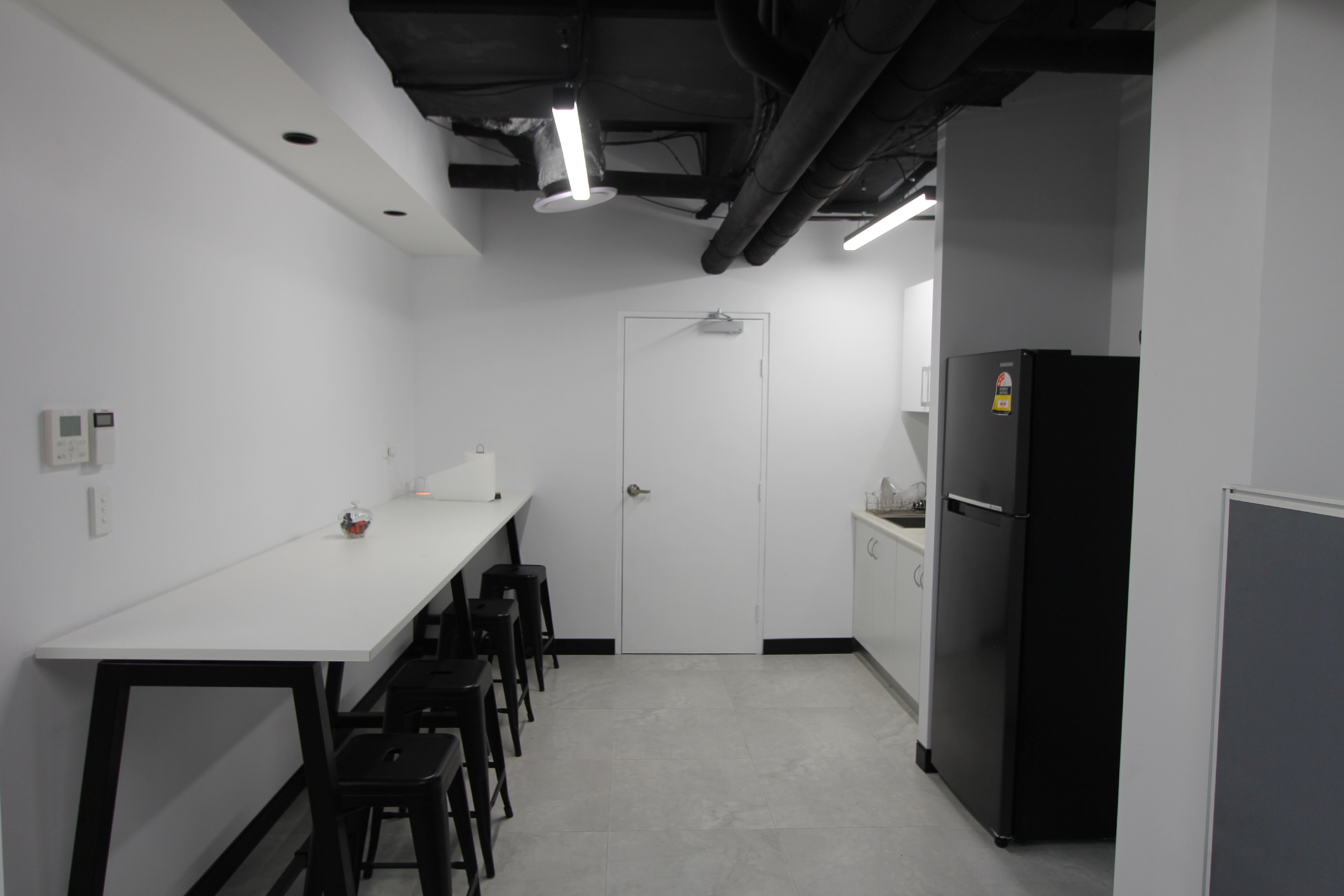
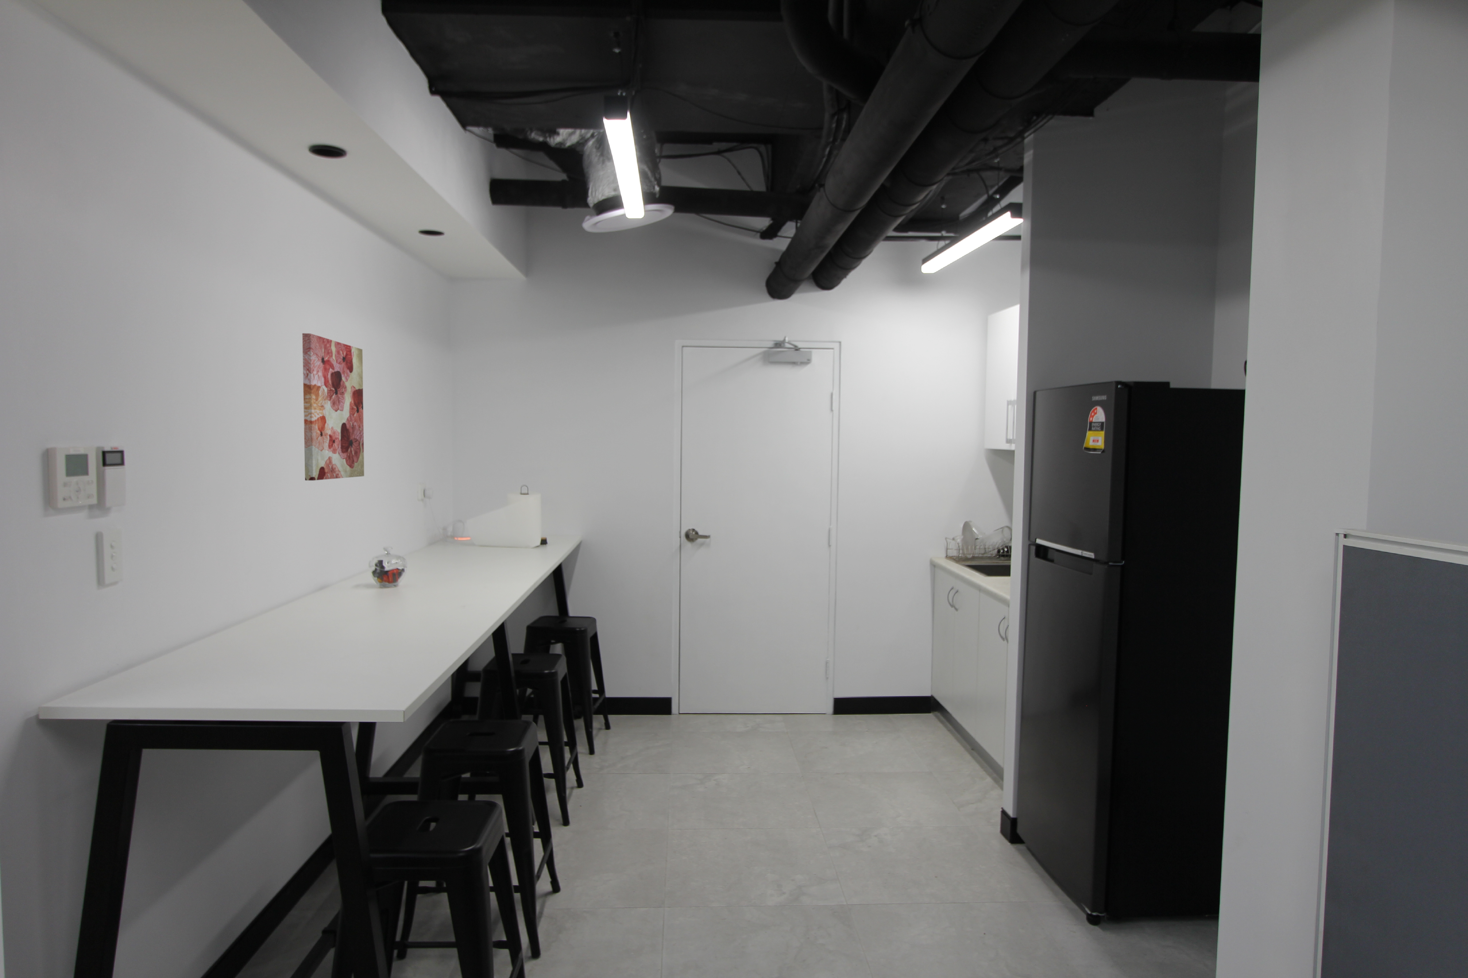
+ wall art (335, 410)
